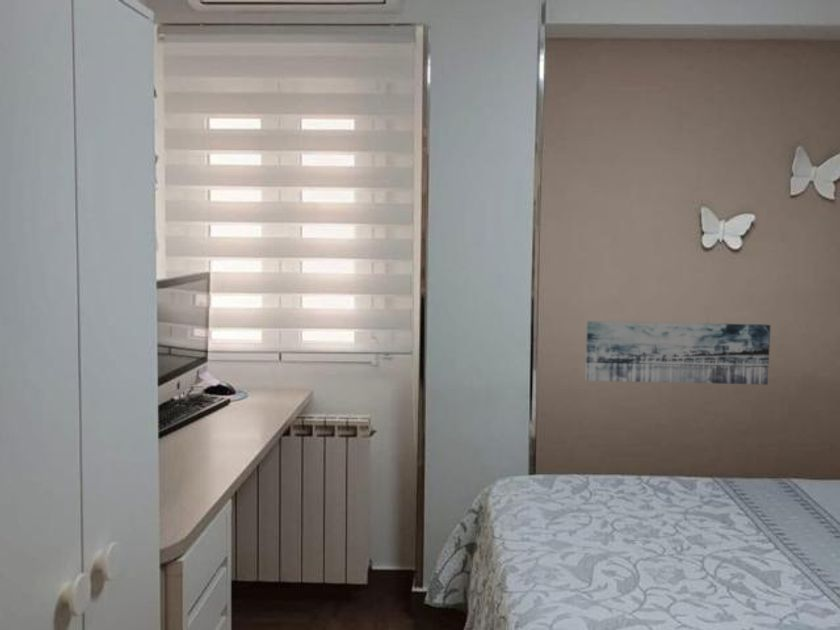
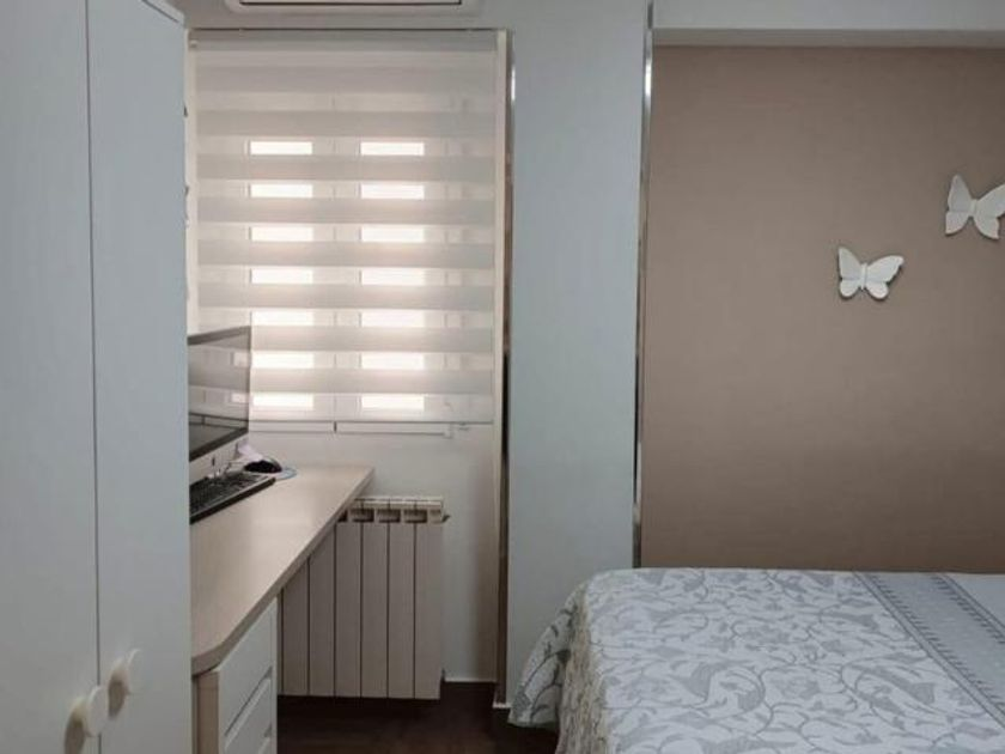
- wall art (676, 352)
